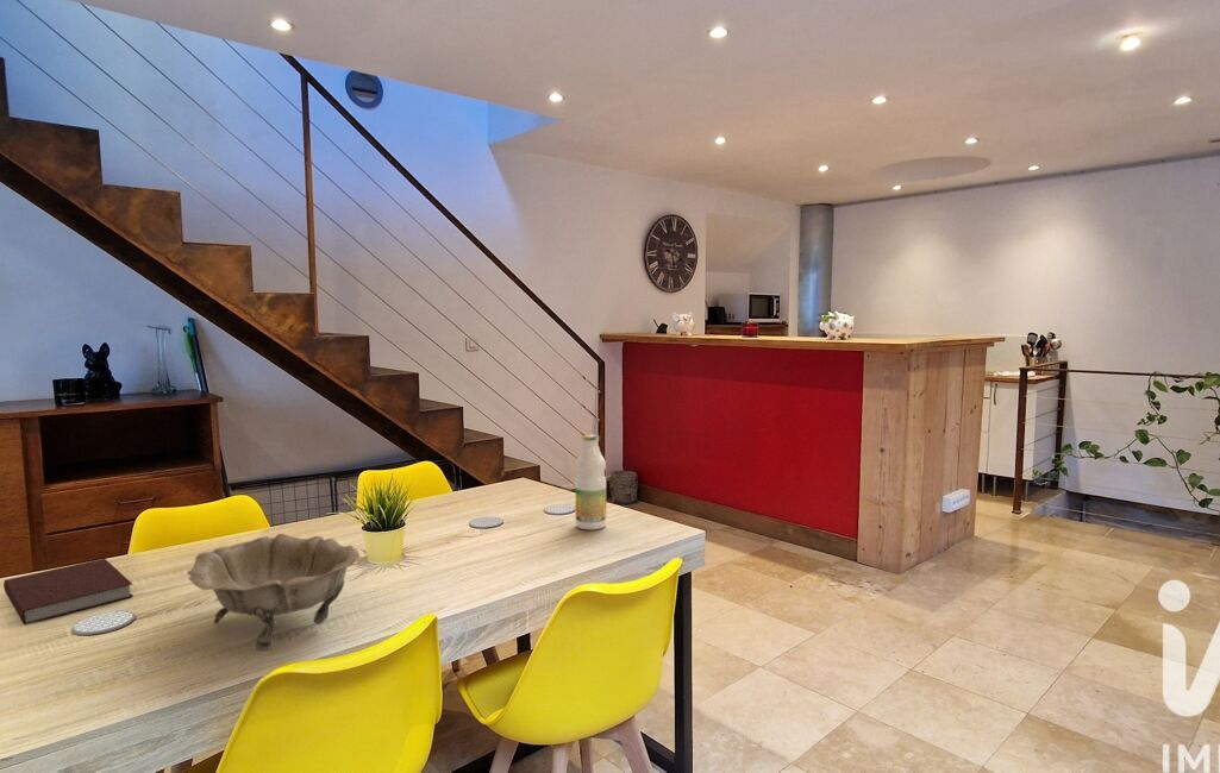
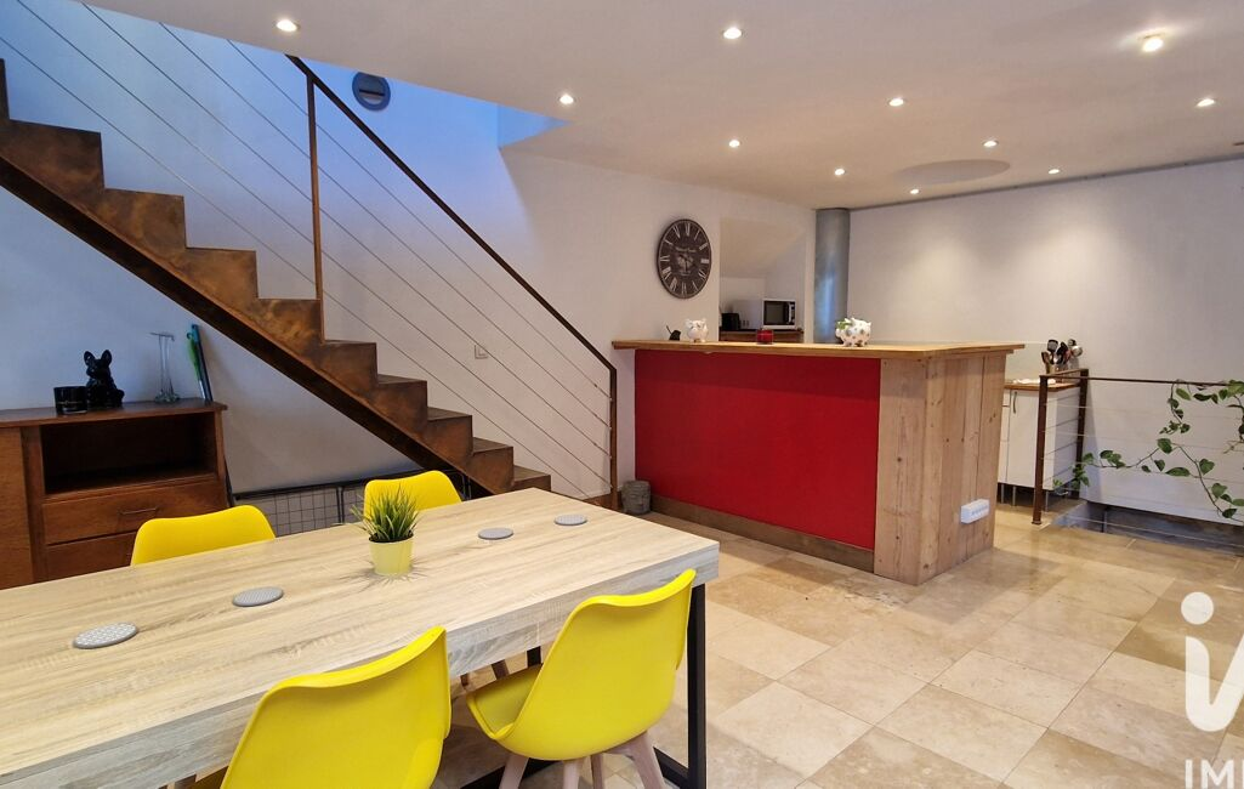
- decorative bowl (277, 586)
- bottle (590, 480)
- notebook (68, 587)
